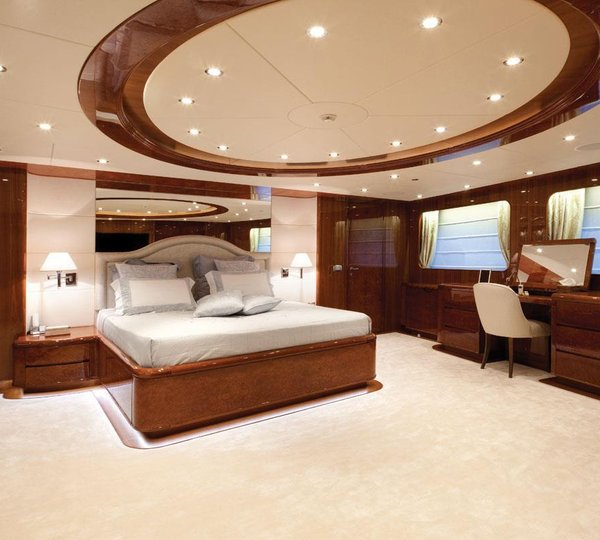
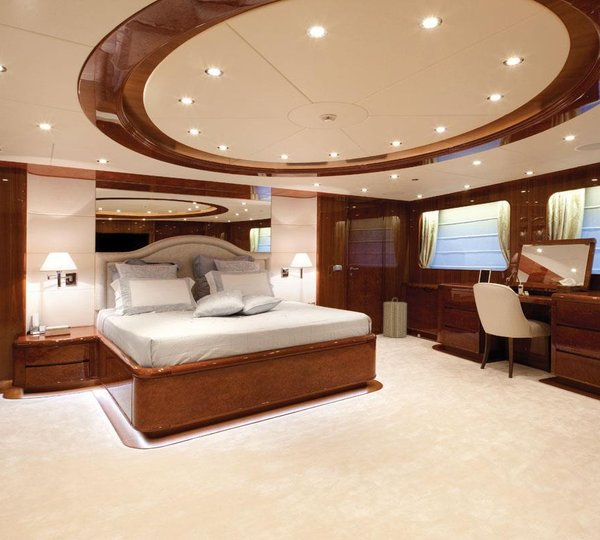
+ laundry hamper (395, 316)
